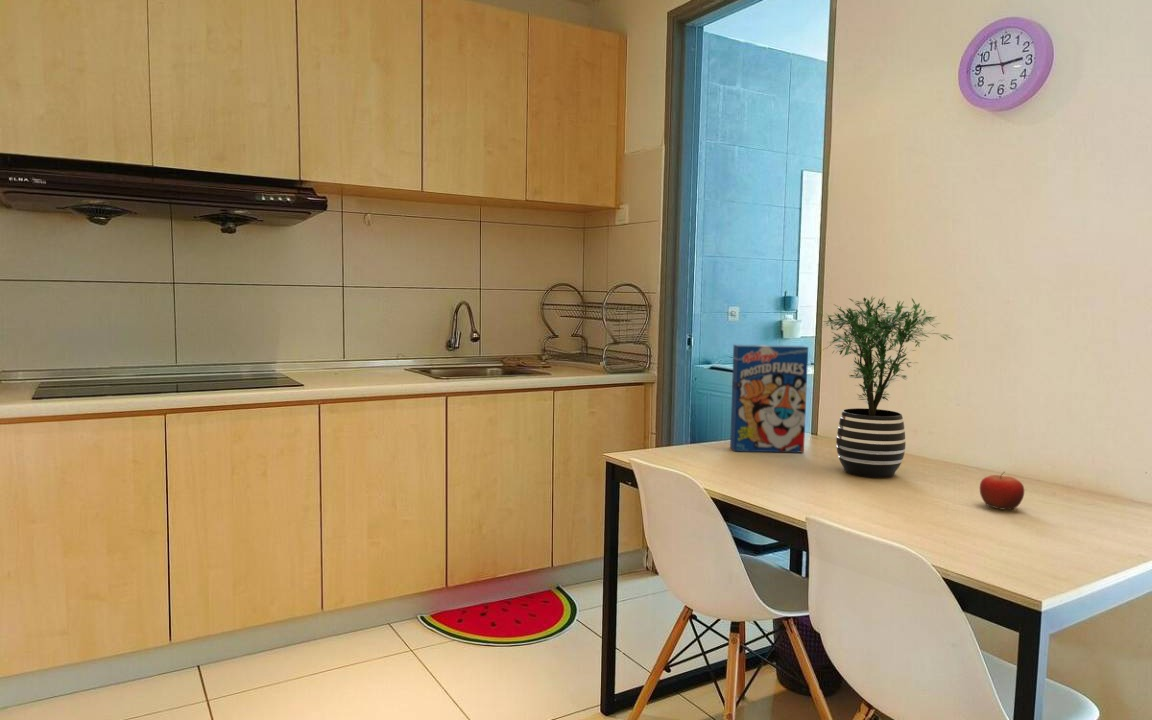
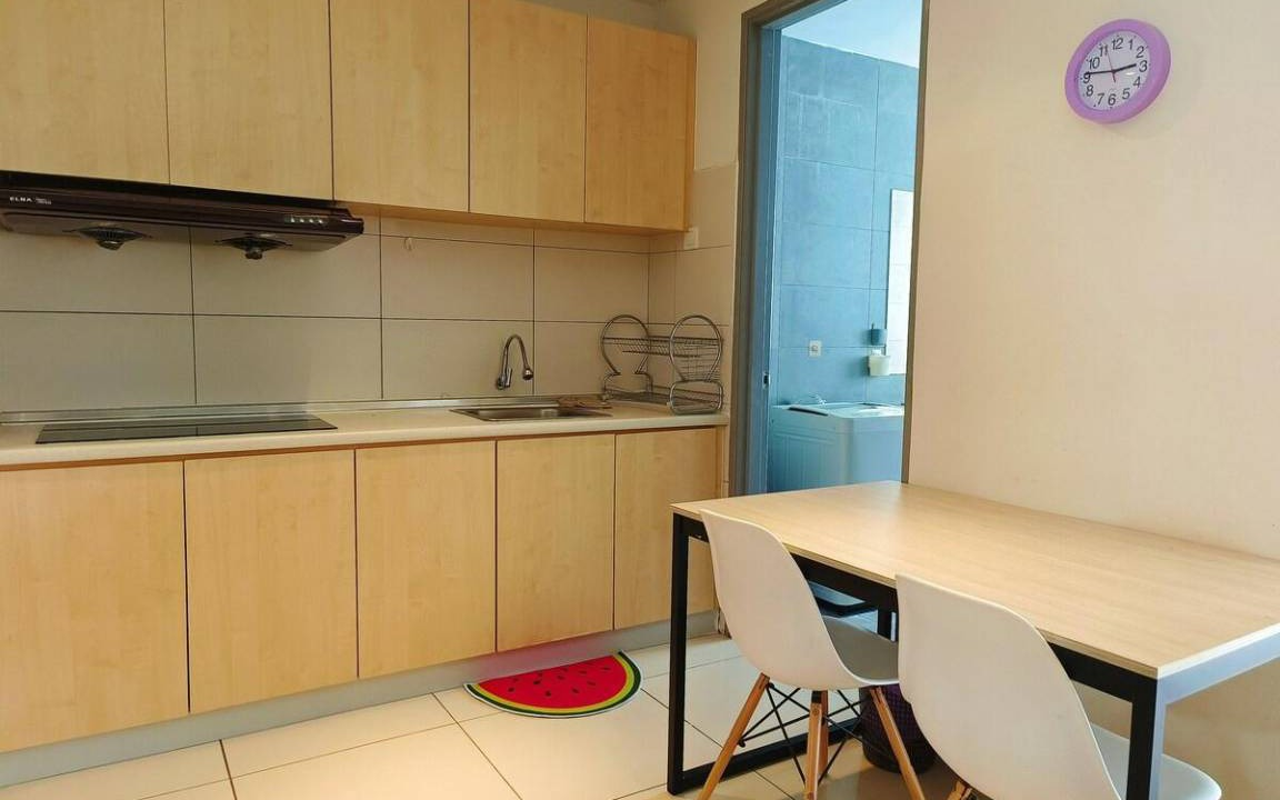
- fruit (1001, 489)
- cereal box (768, 398)
- potted plant (872, 385)
